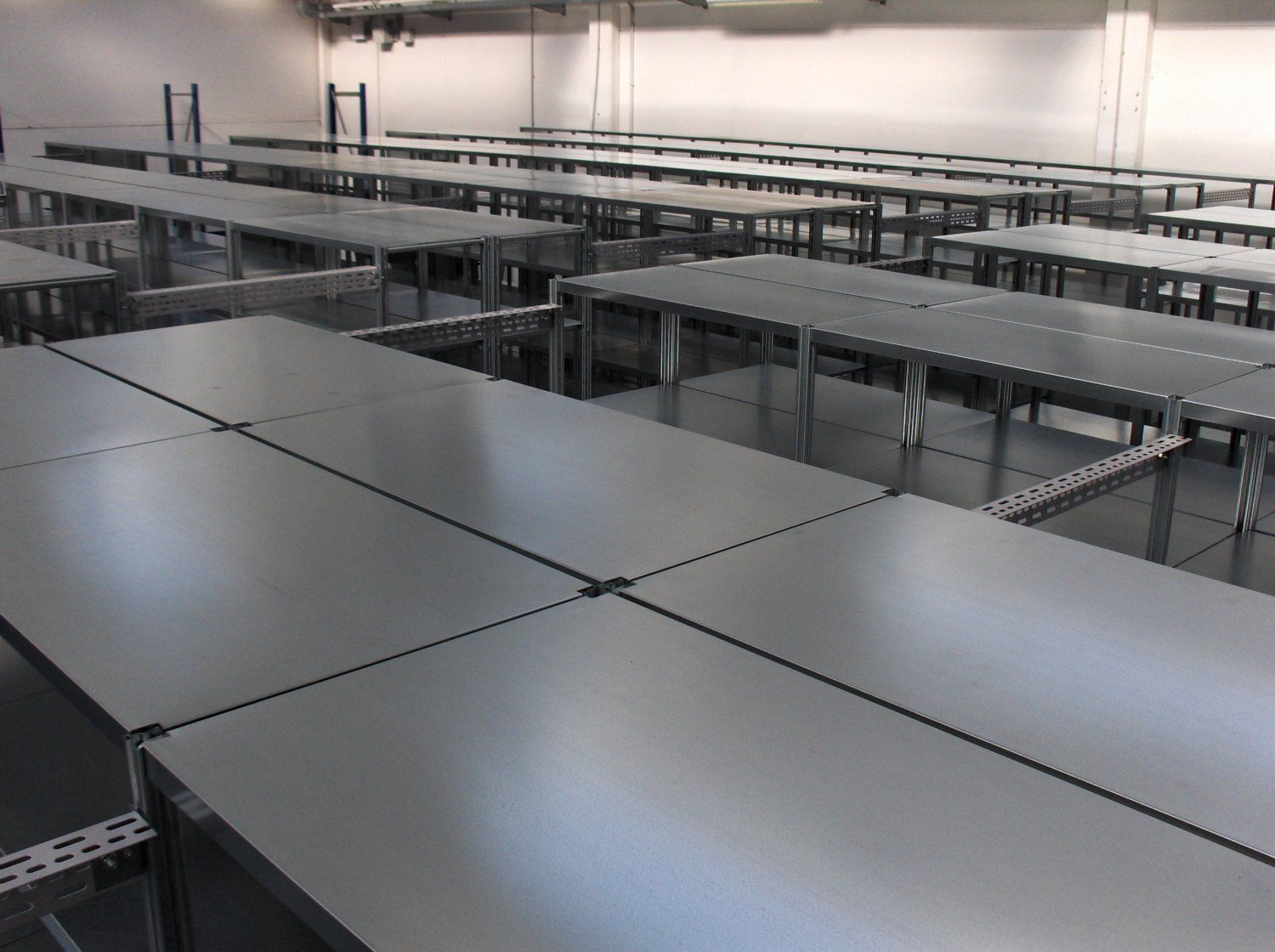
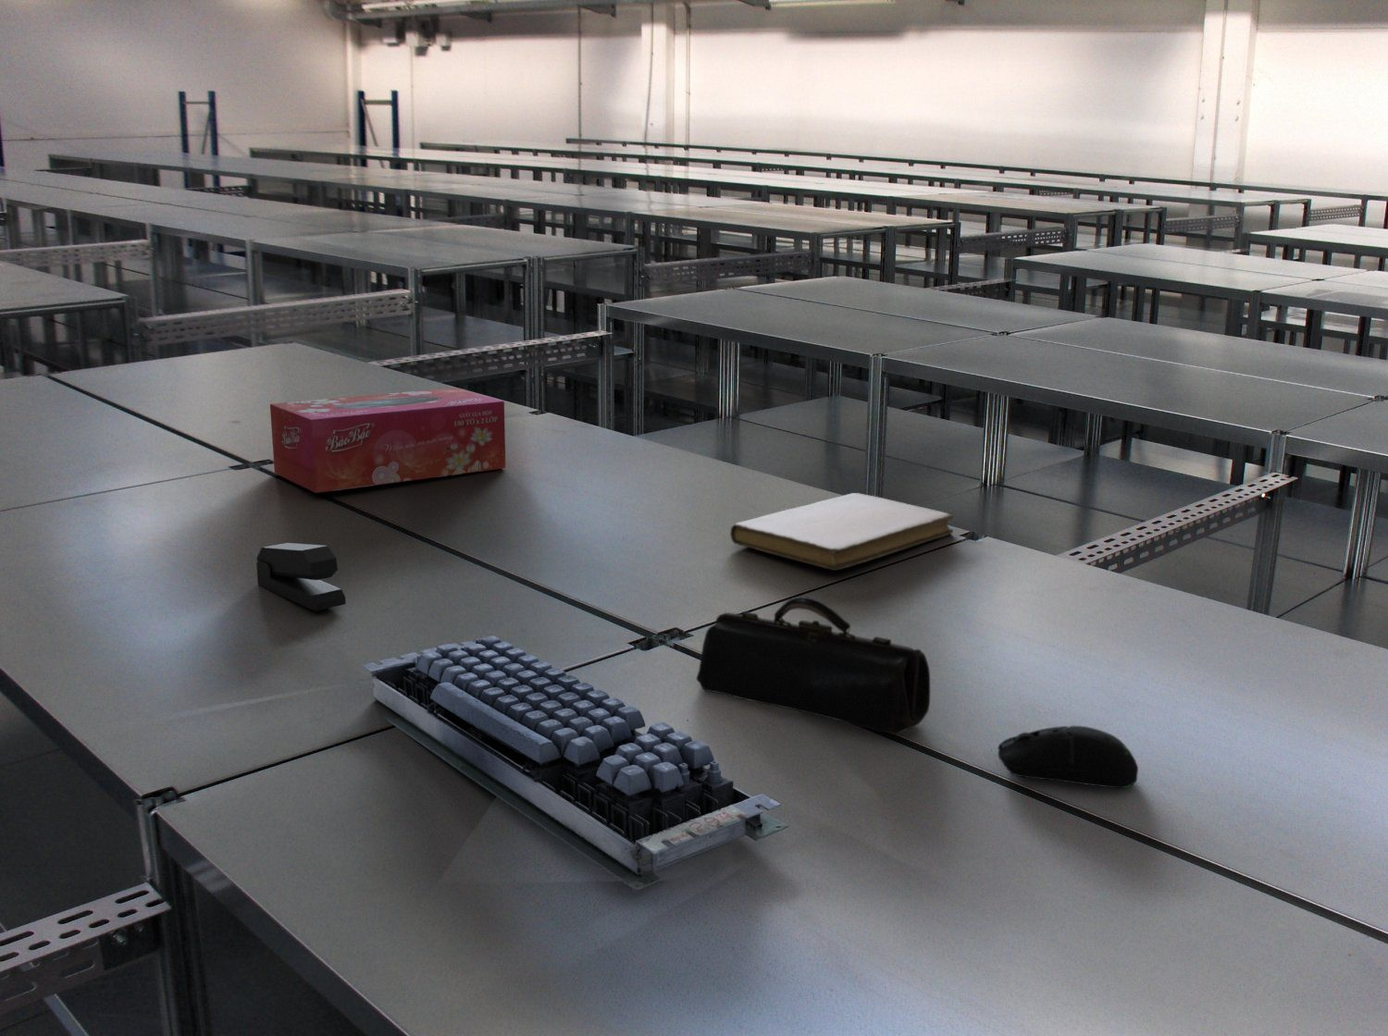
+ tissue box (390, 436)
+ notebook (844, 527)
+ pencil case (812, 650)
+ computer mouse (1068, 750)
+ computer keyboard (552, 730)
+ stapler (298, 567)
